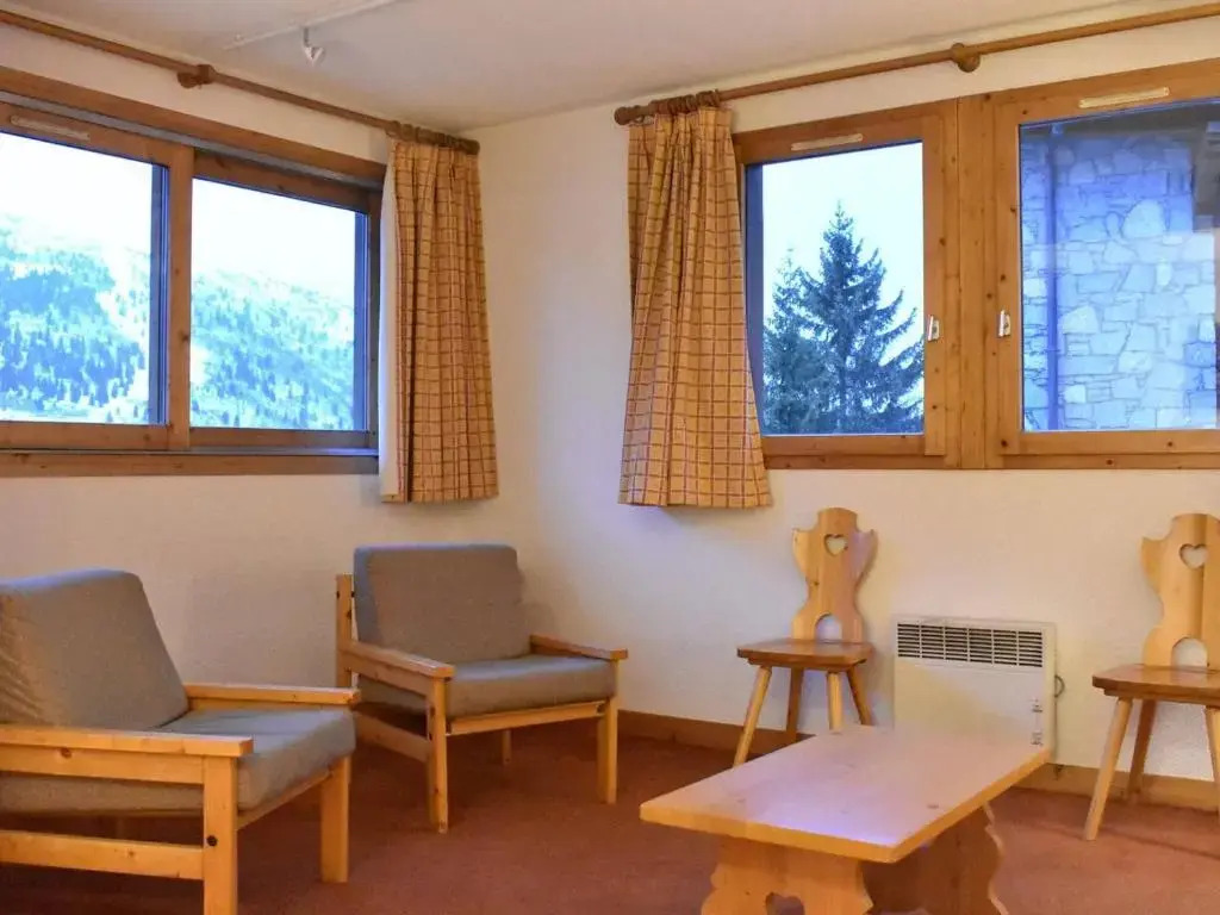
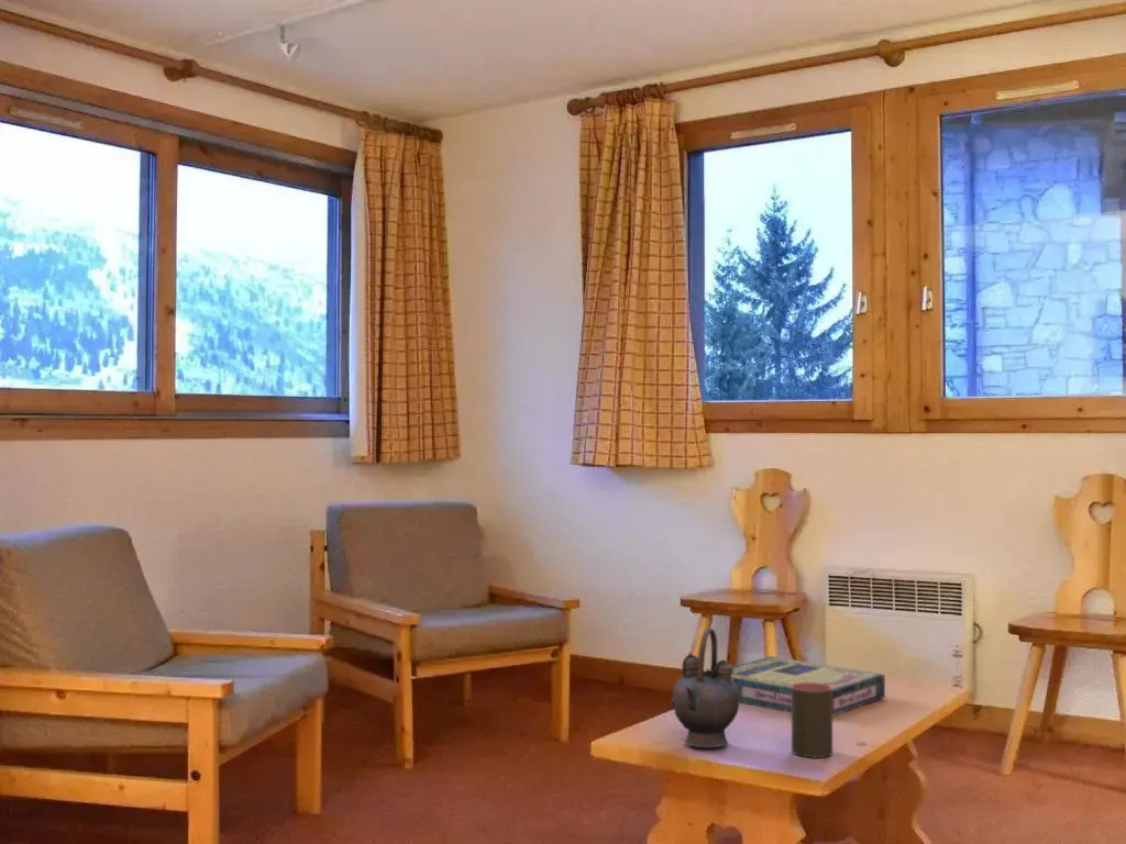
+ teapot (703, 687)
+ video game box (795, 682)
+ cup (812, 719)
